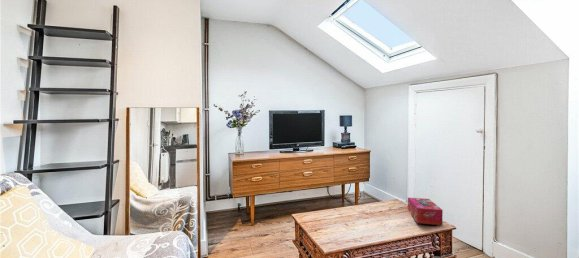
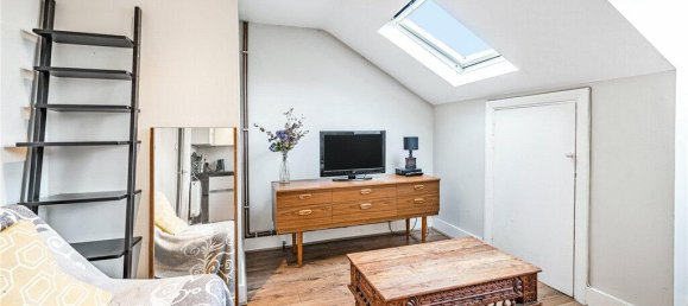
- tissue box (423, 210)
